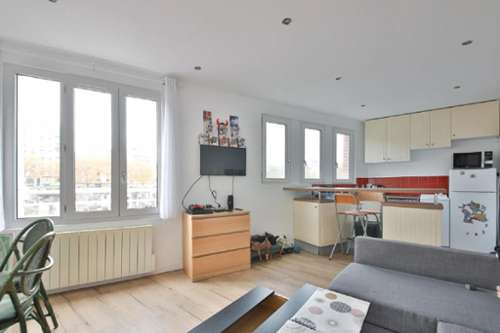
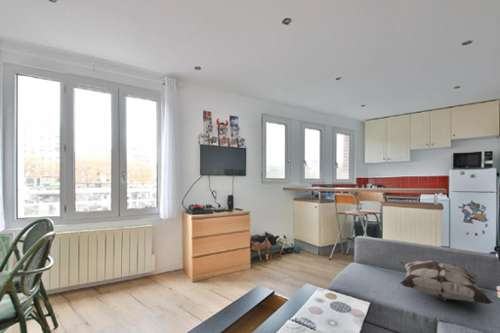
+ decorative pillow (438, 278)
